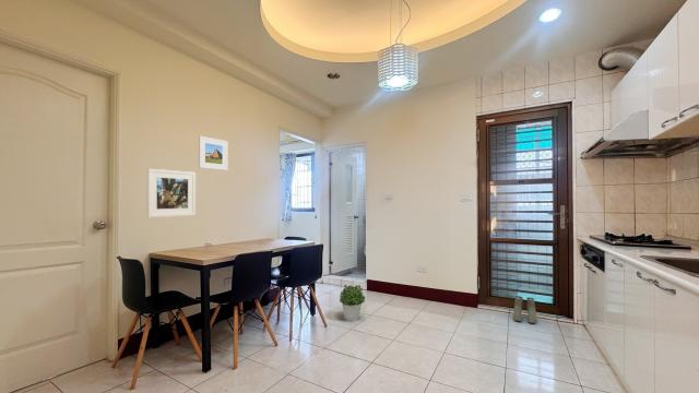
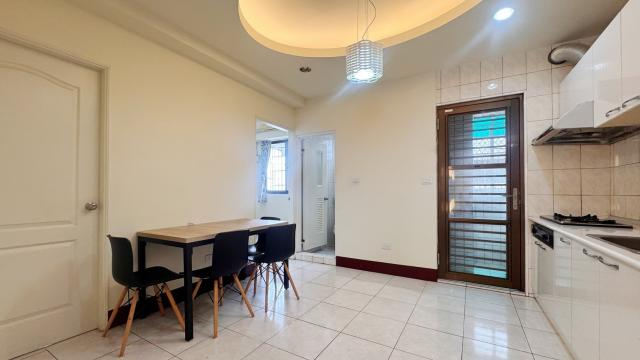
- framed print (213, 154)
- potted plant (353, 301)
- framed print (173, 193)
- boots (528, 309)
